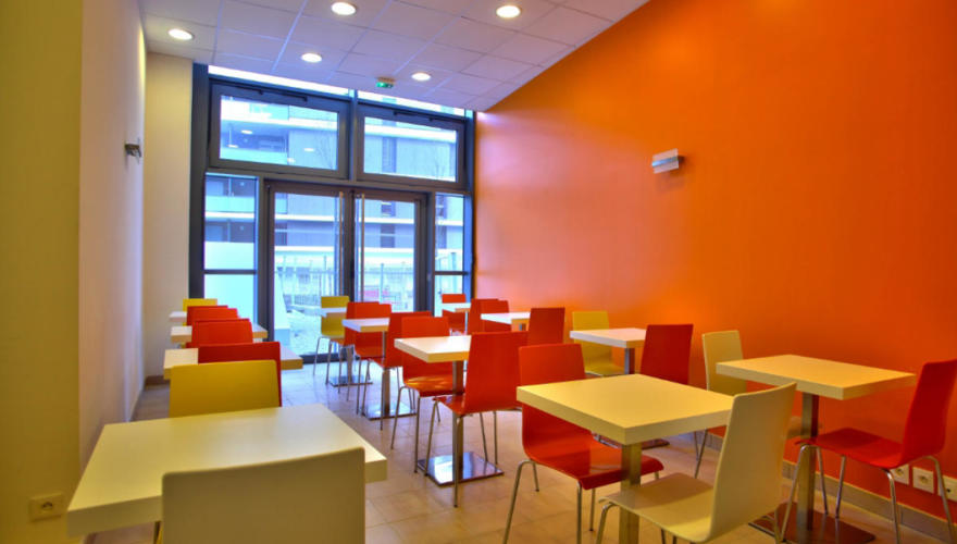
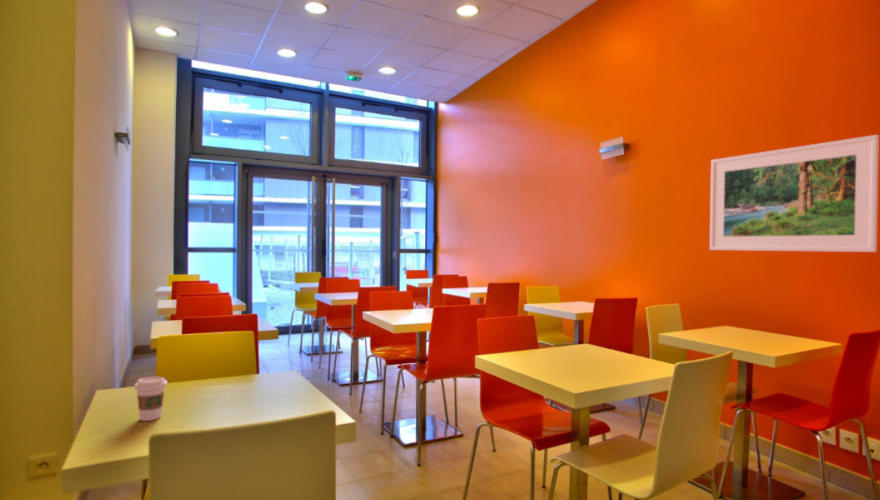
+ coffee cup (150, 398)
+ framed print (783, 200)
